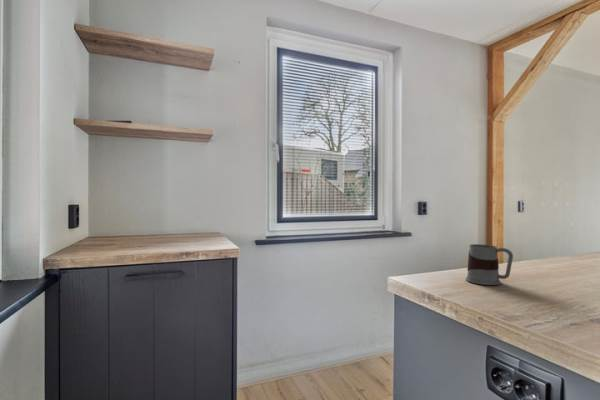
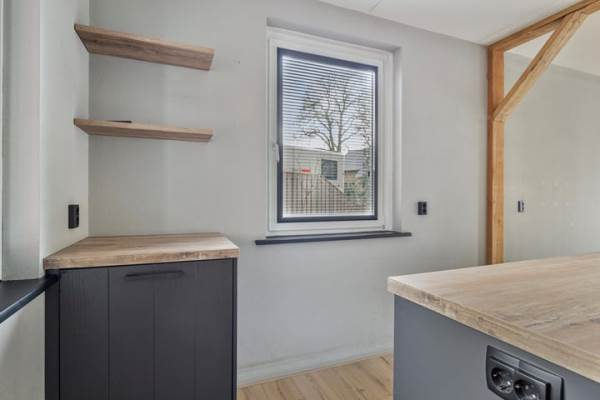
- mug (488, 264)
